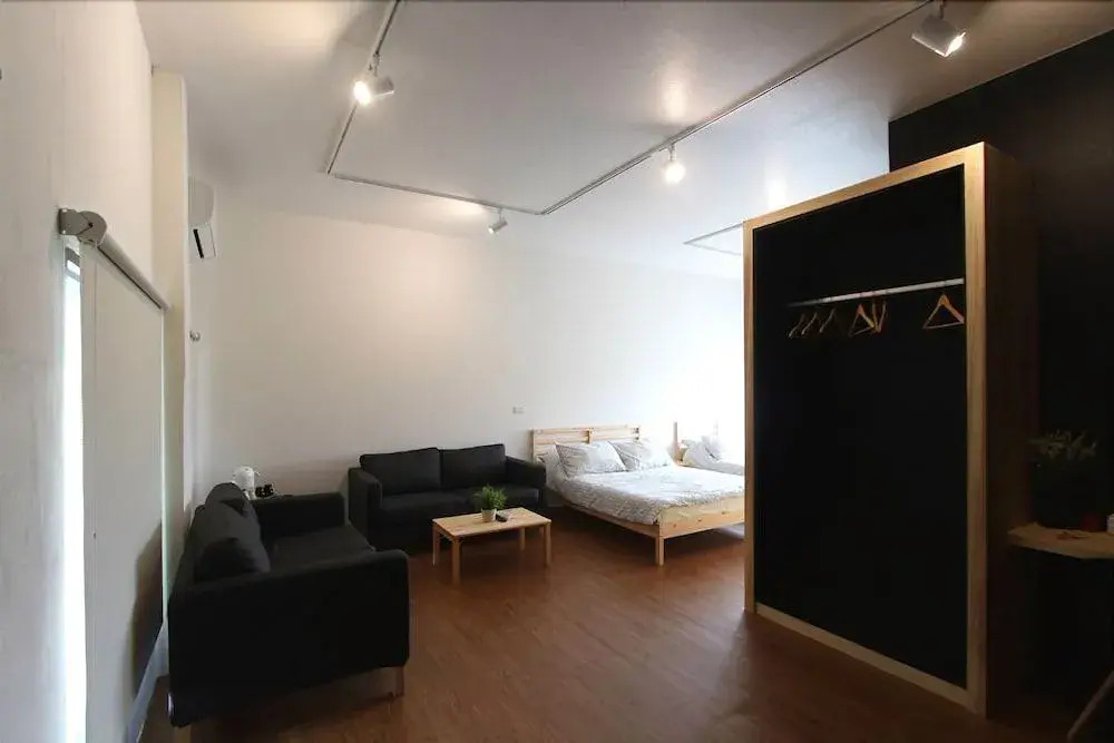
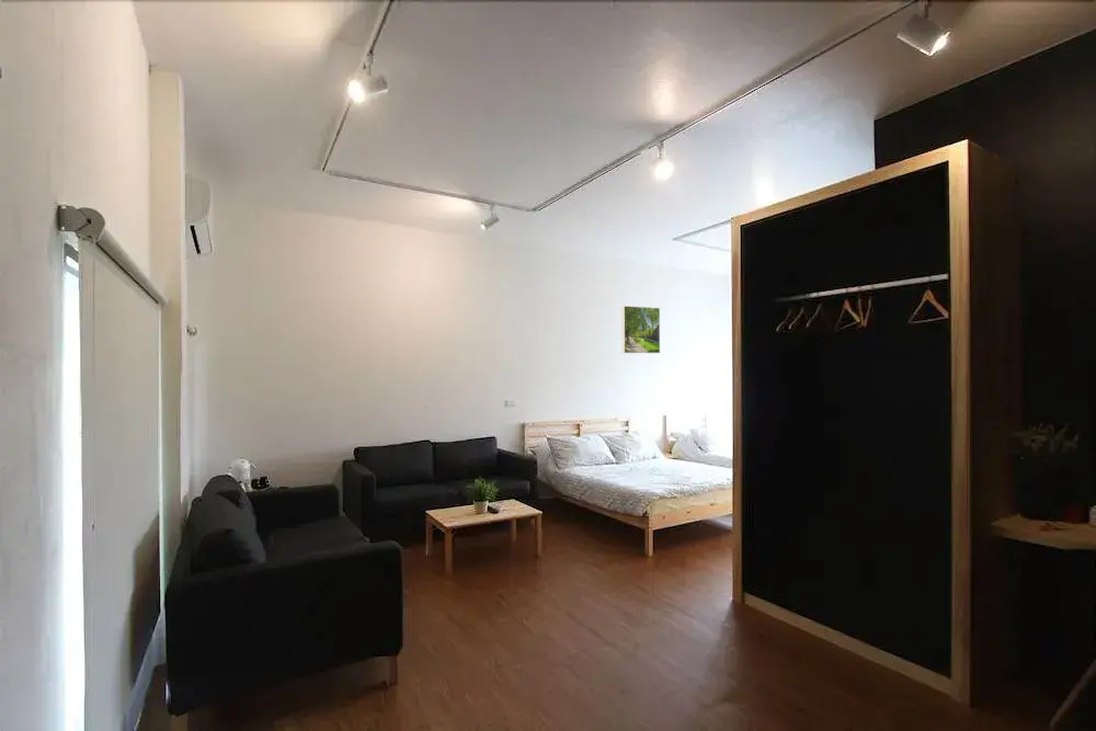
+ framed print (641, 330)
